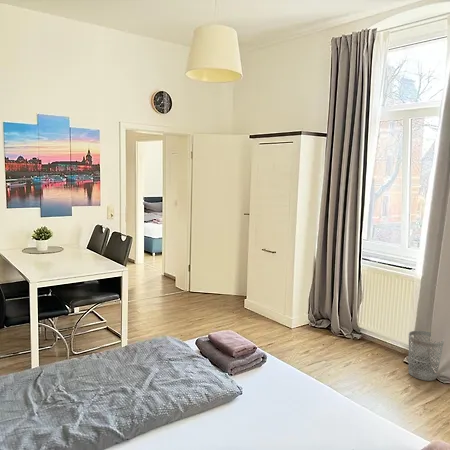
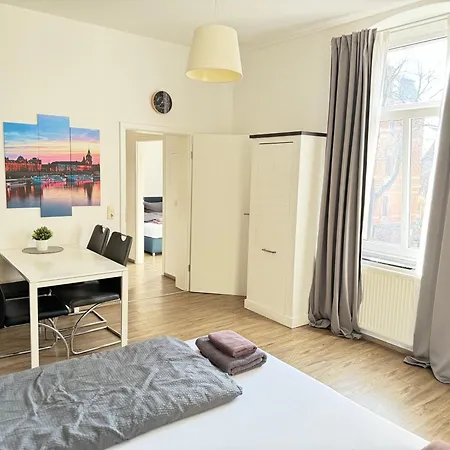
- wastebasket (424, 355)
